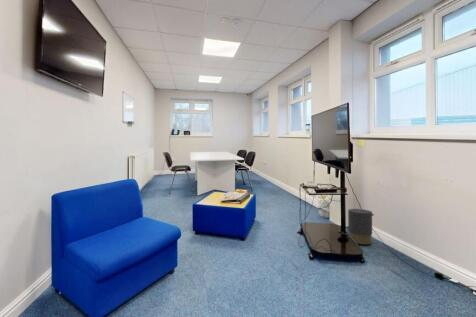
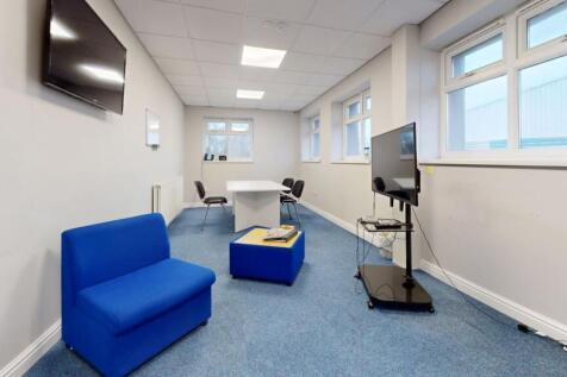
- trash can (361, 224)
